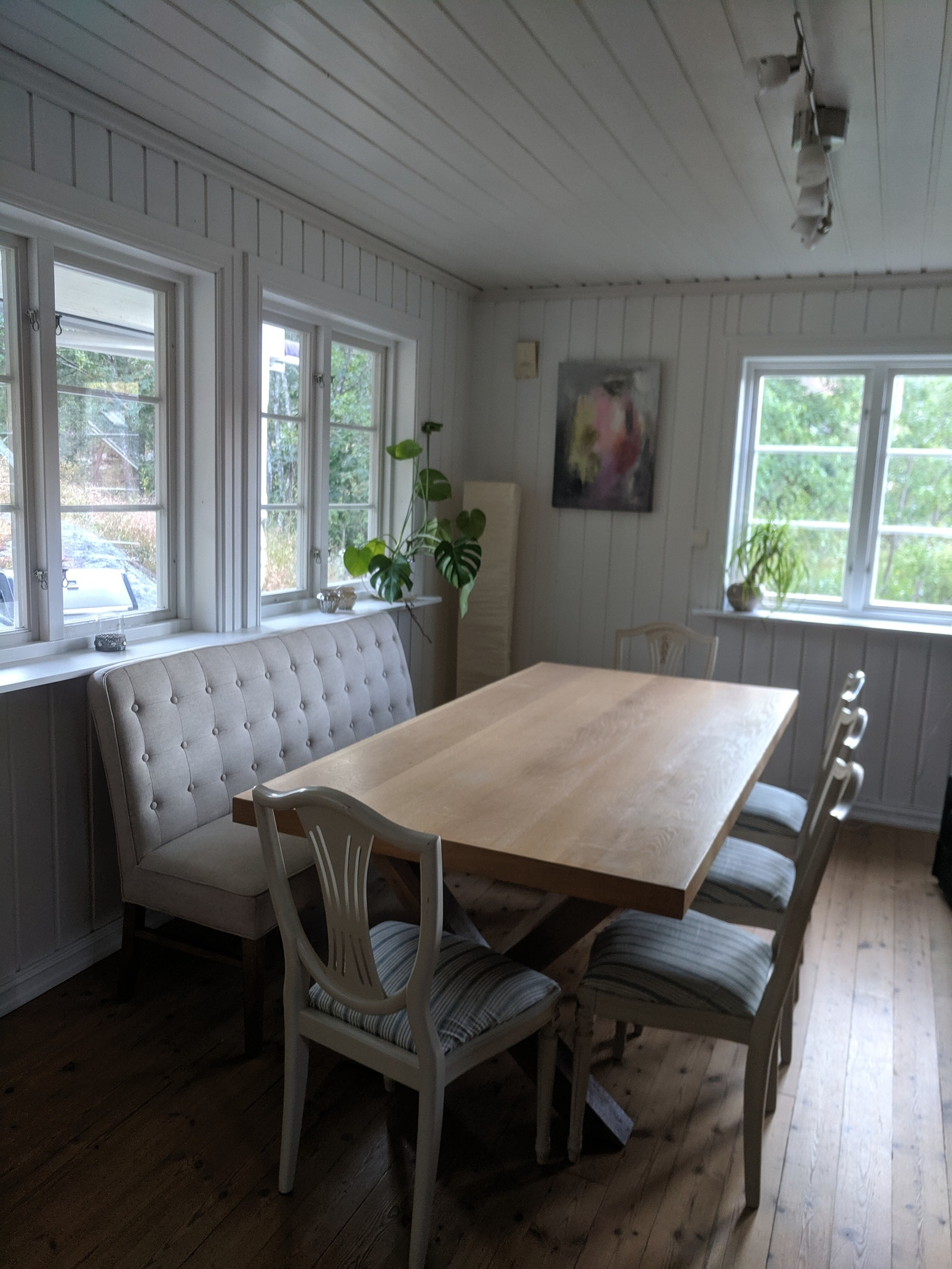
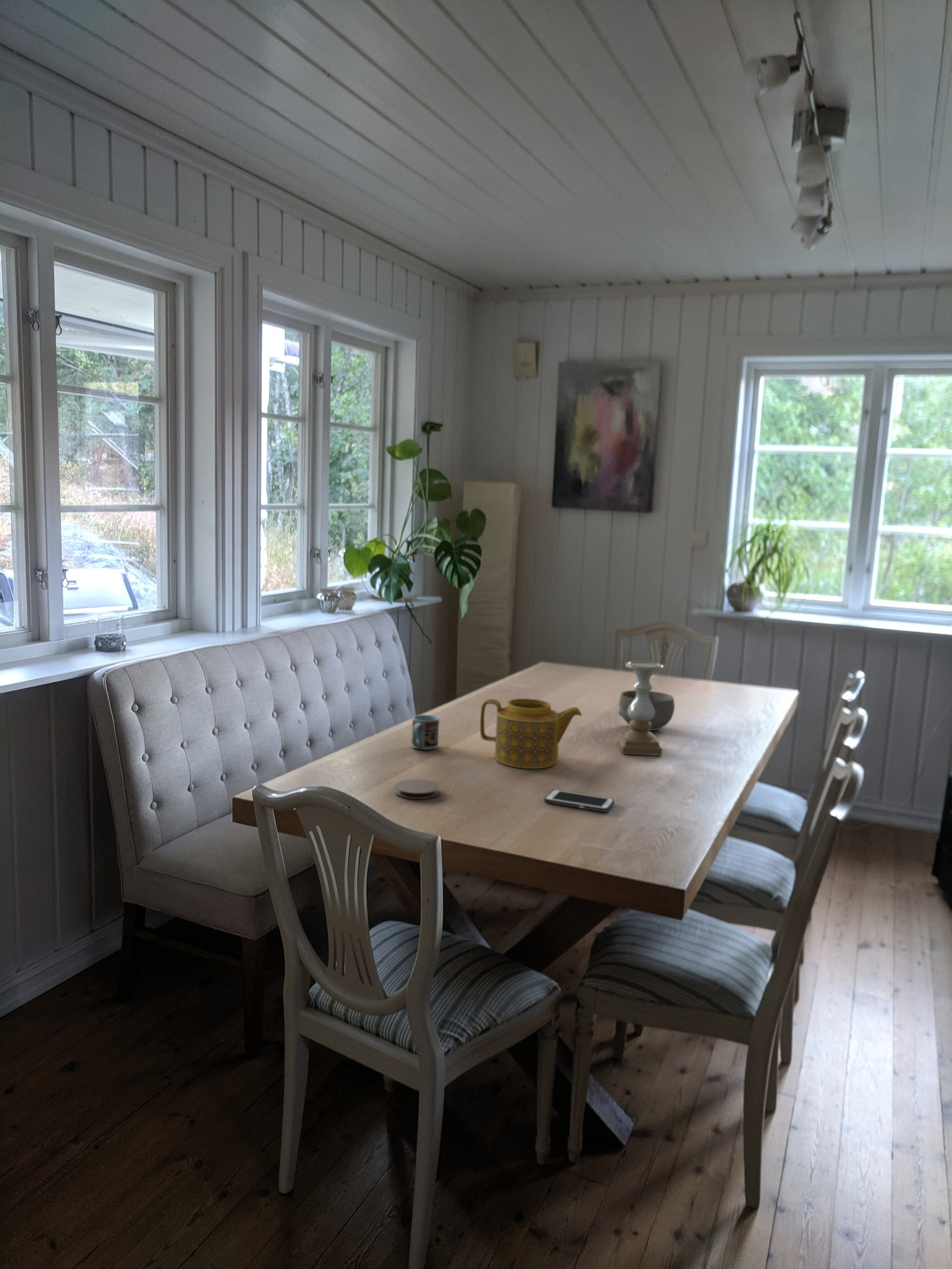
+ cell phone (579, 800)
+ teapot (530, 731)
+ coaster (416, 789)
+ cup (423, 733)
+ candle holder (641, 707)
+ bowl (654, 709)
